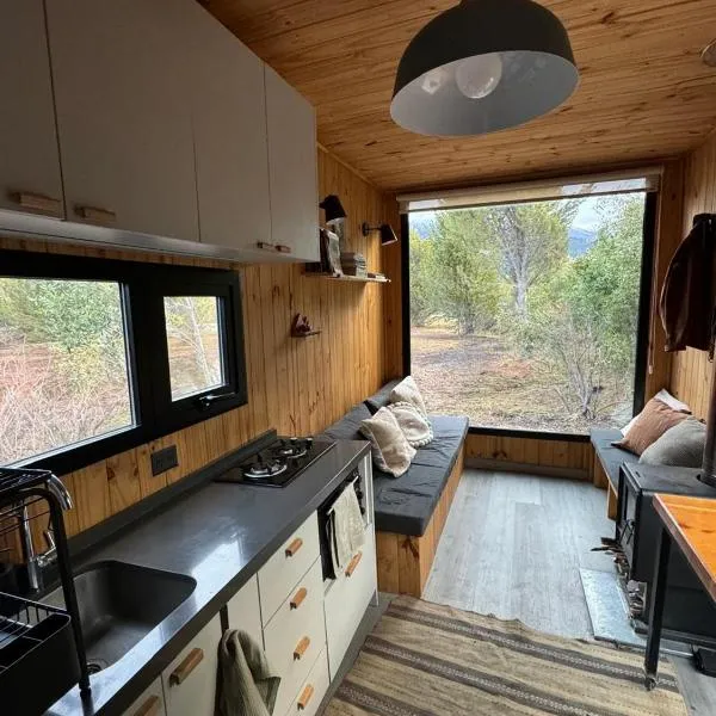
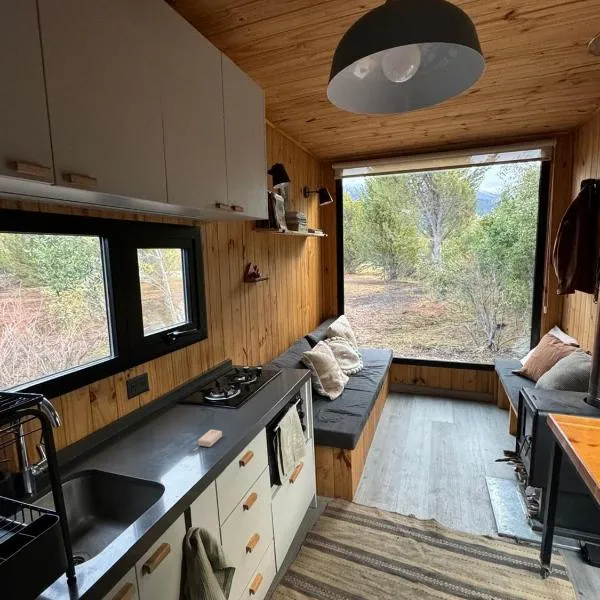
+ soap bar (210, 437)
